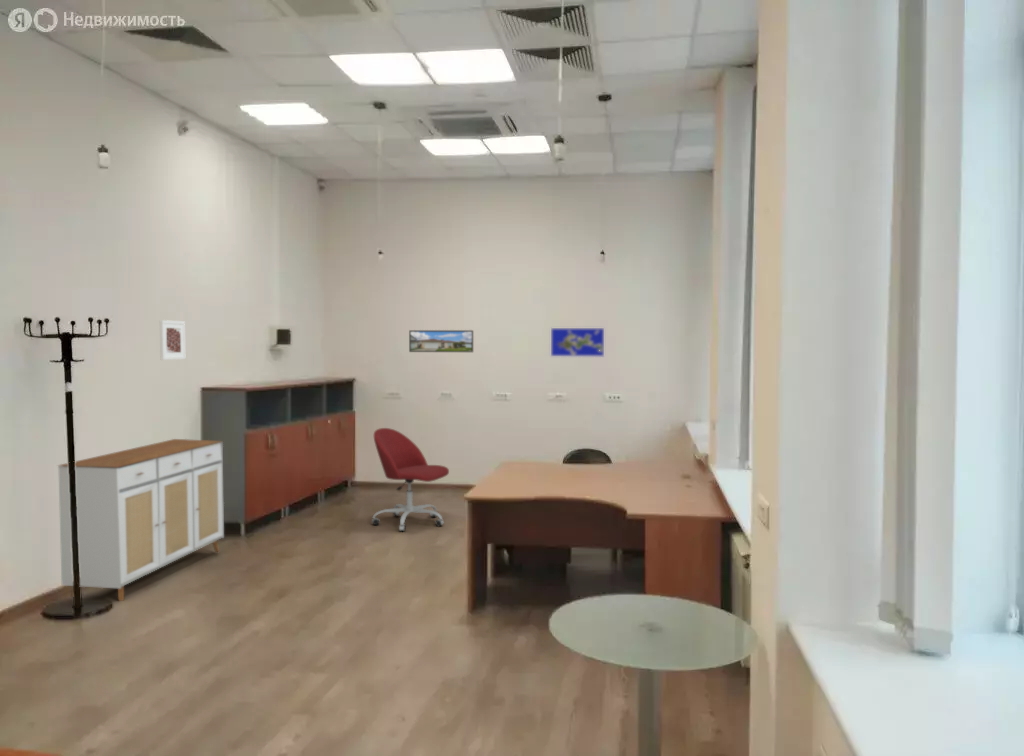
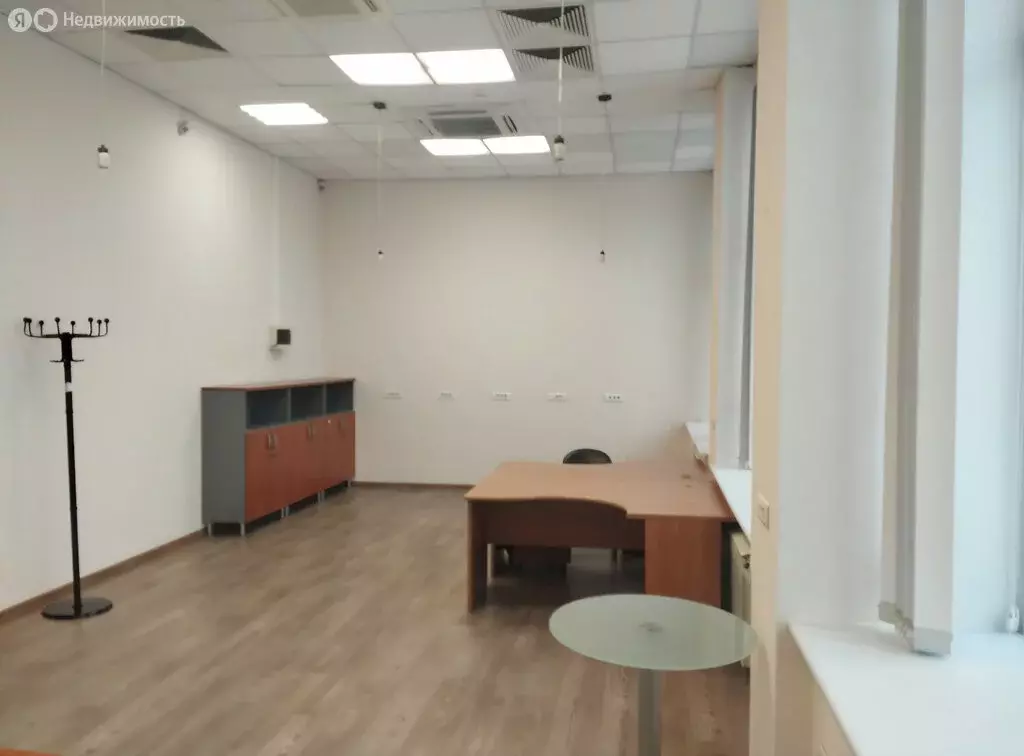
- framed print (173, 340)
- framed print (441, 341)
- world map (577, 342)
- sideboard (151, 512)
- office chair (411, 476)
